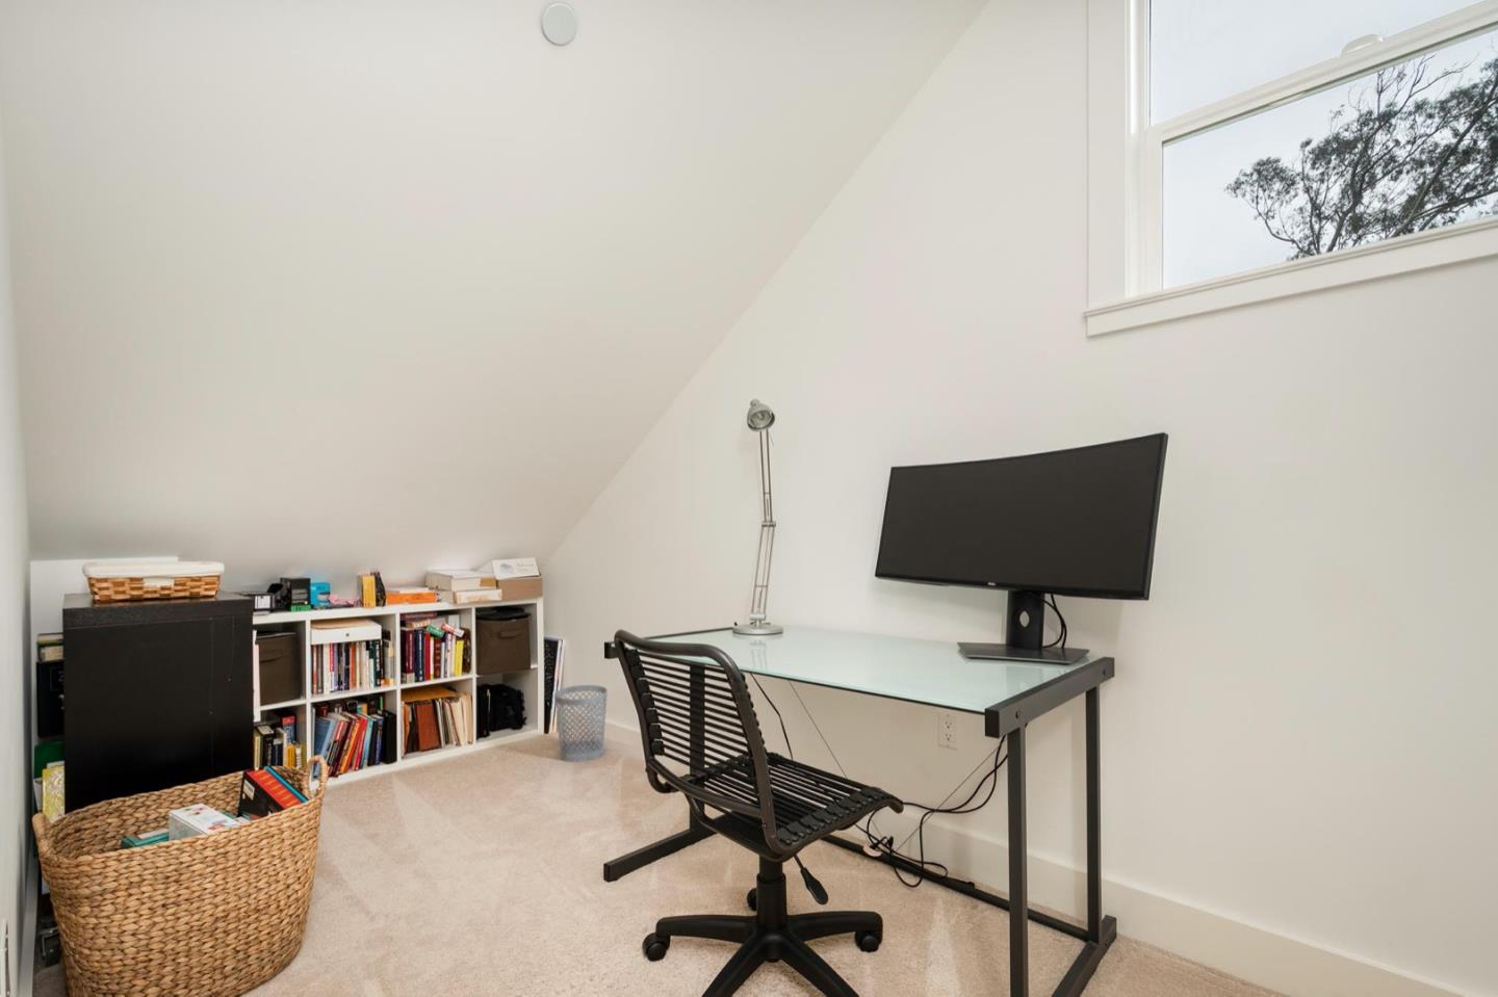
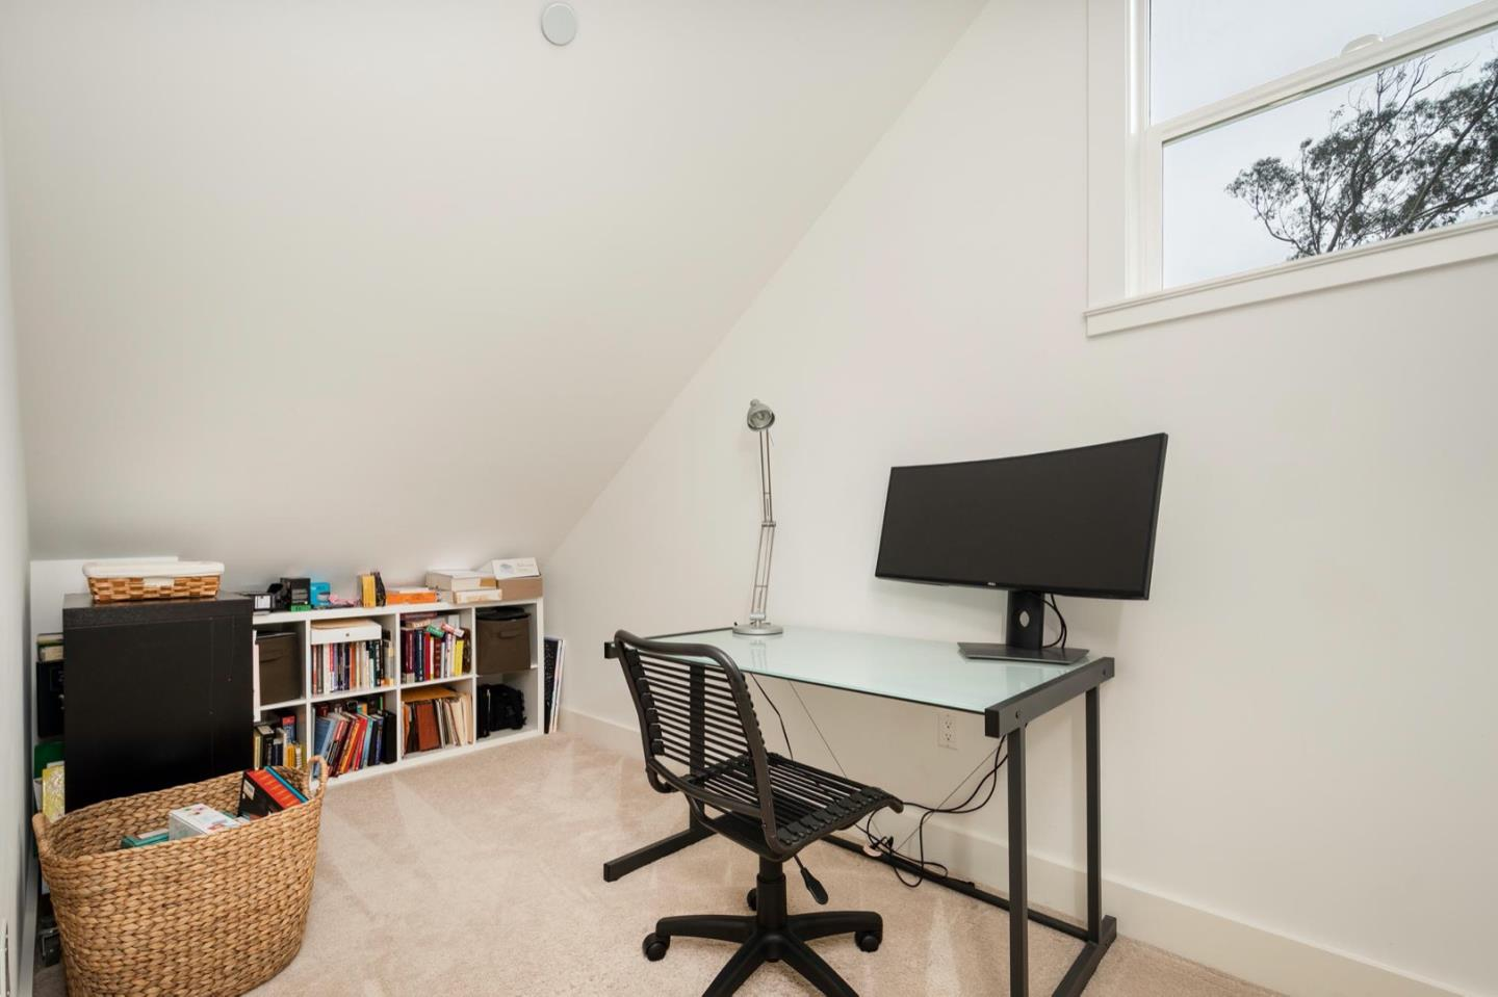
- wastebasket (582, 722)
